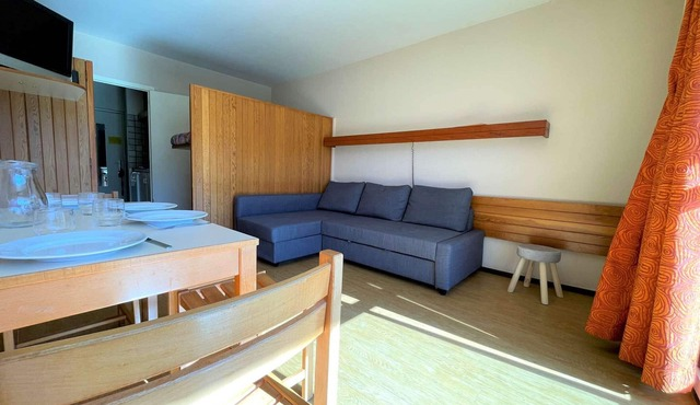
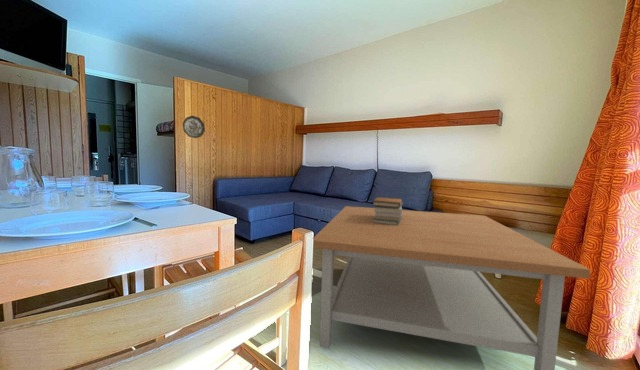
+ coffee table (416, 268)
+ decorative plate (193, 127)
+ book stack (388, 209)
